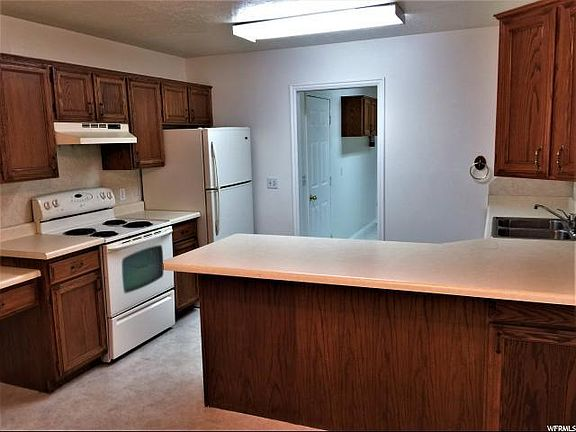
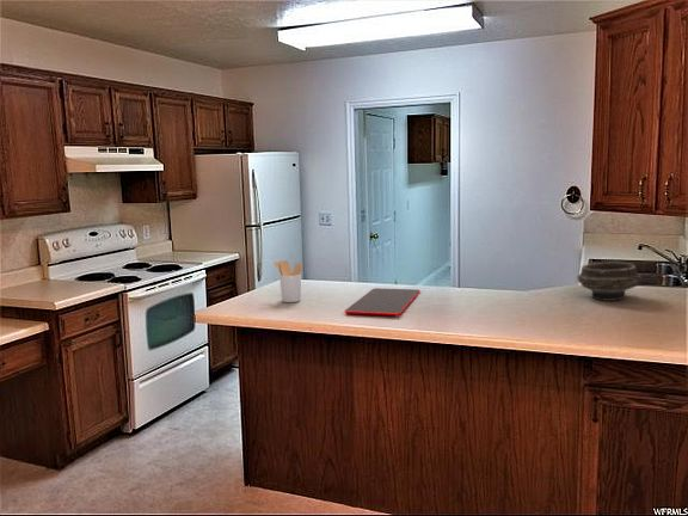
+ utensil holder (287, 280)
+ bowl (609, 281)
+ cutting board (385, 300)
